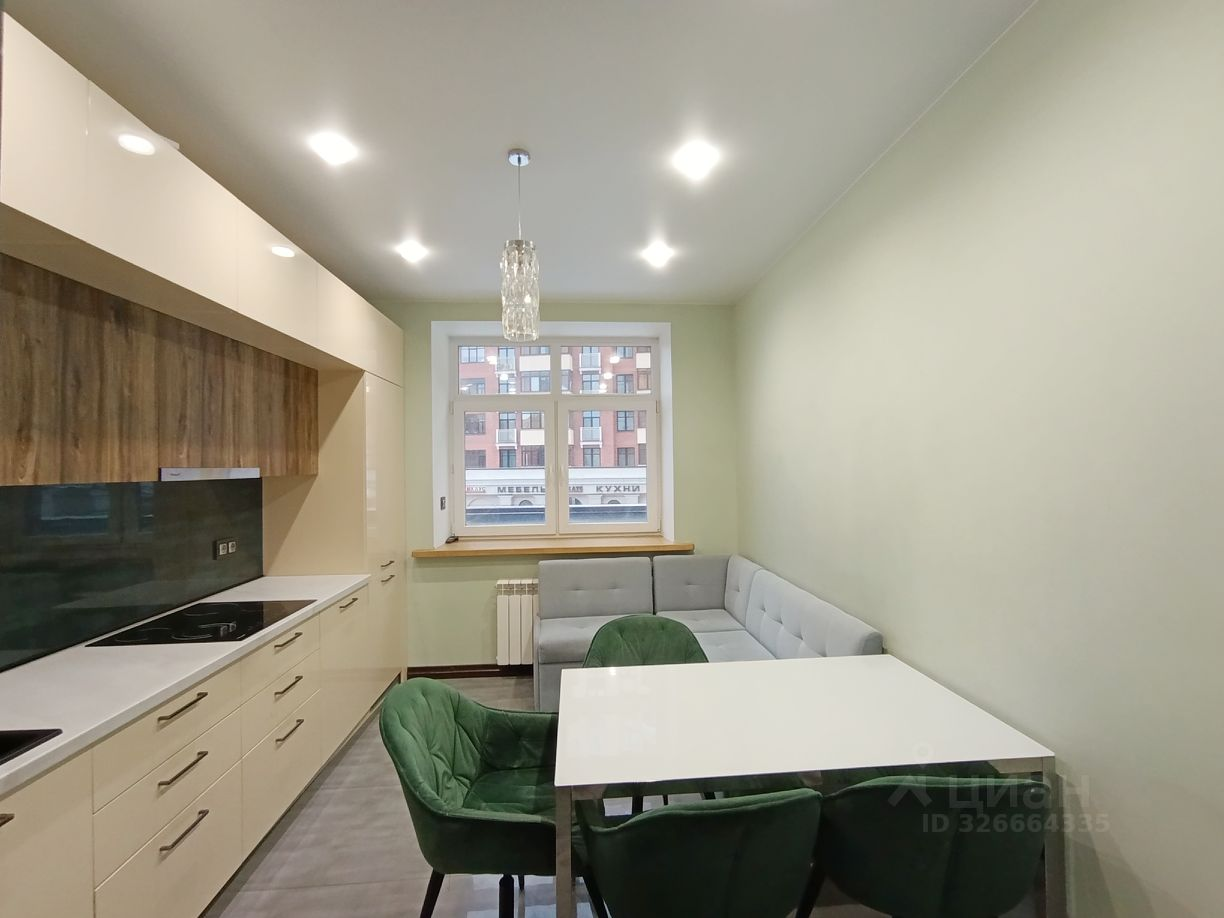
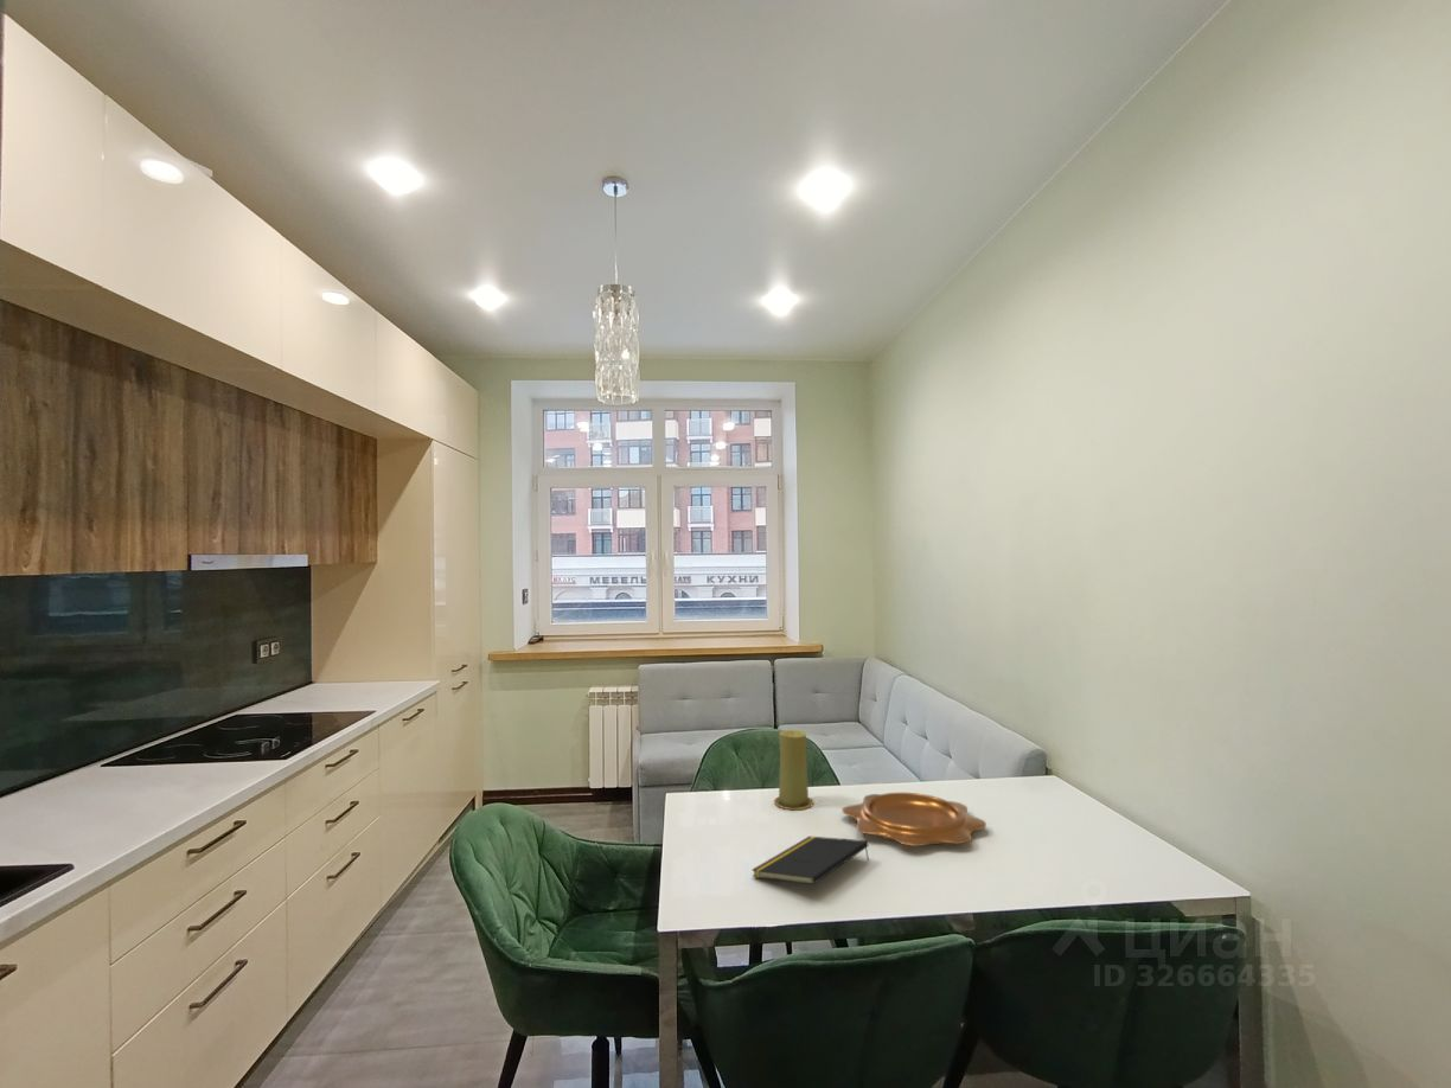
+ decorative bowl (912, 815)
+ candle (793, 767)
+ notepad (811, 858)
